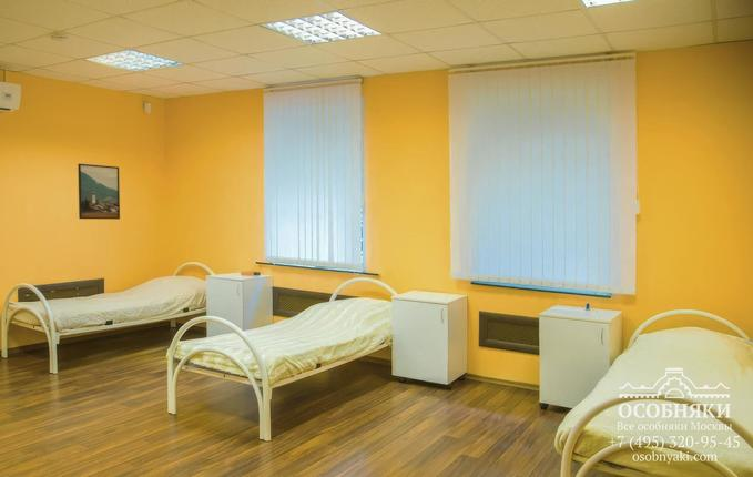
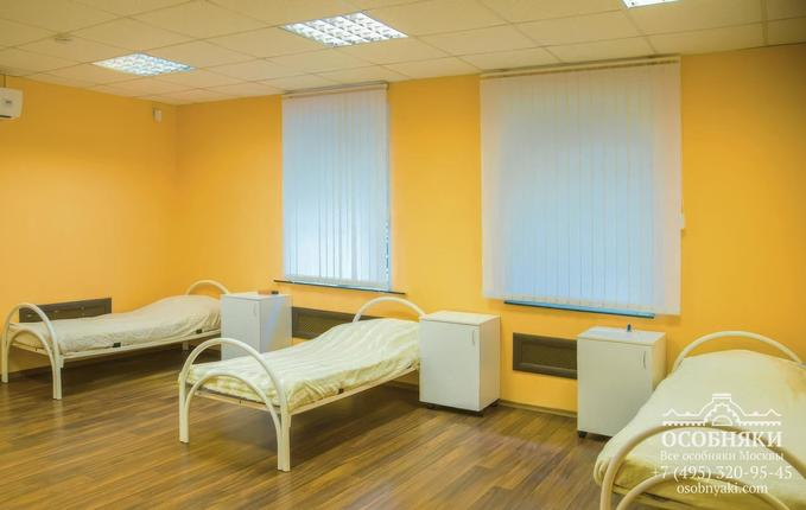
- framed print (99, 192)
